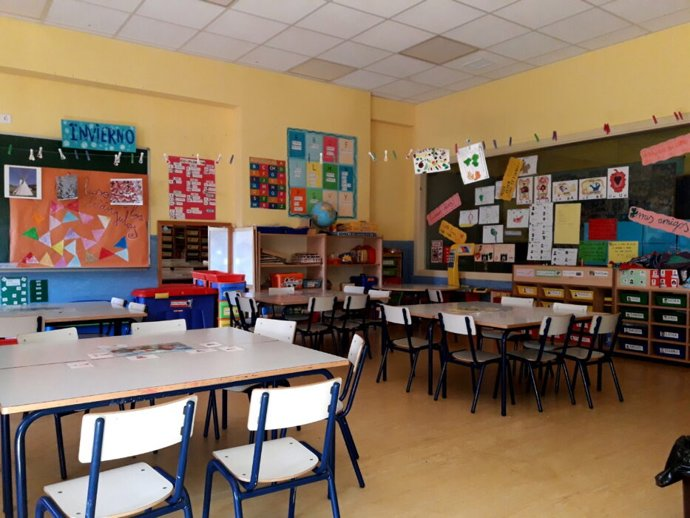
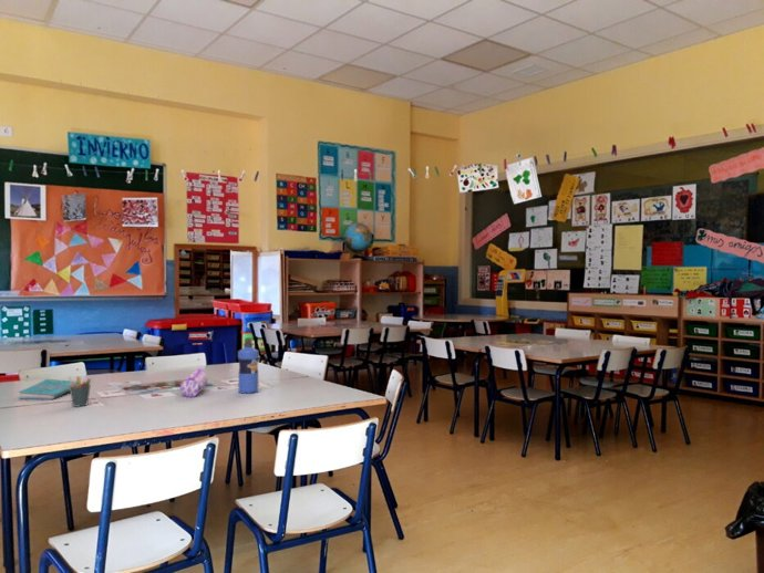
+ water bottle (248, 364)
+ pen holder (80, 389)
+ cover (50, 388)
+ pencil case (194, 382)
